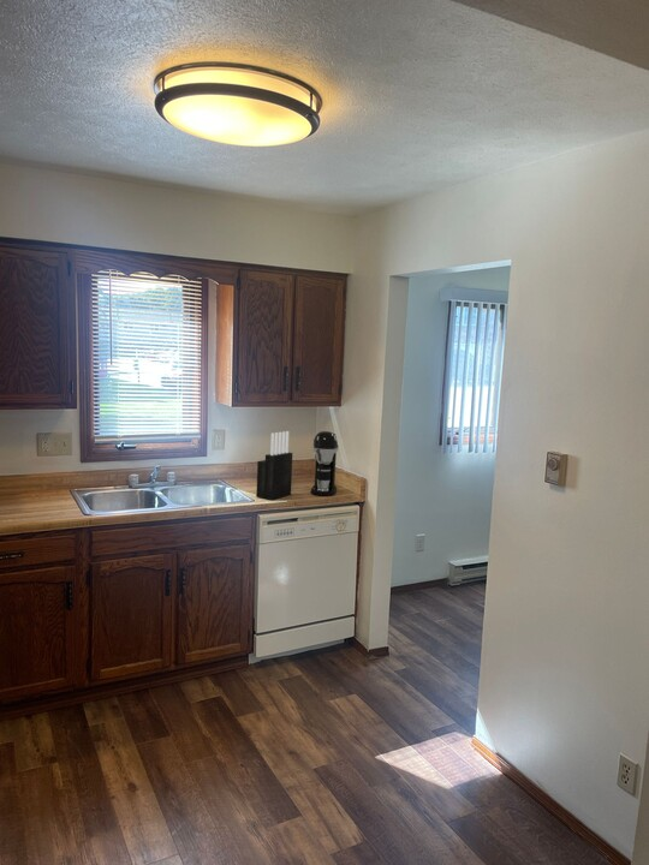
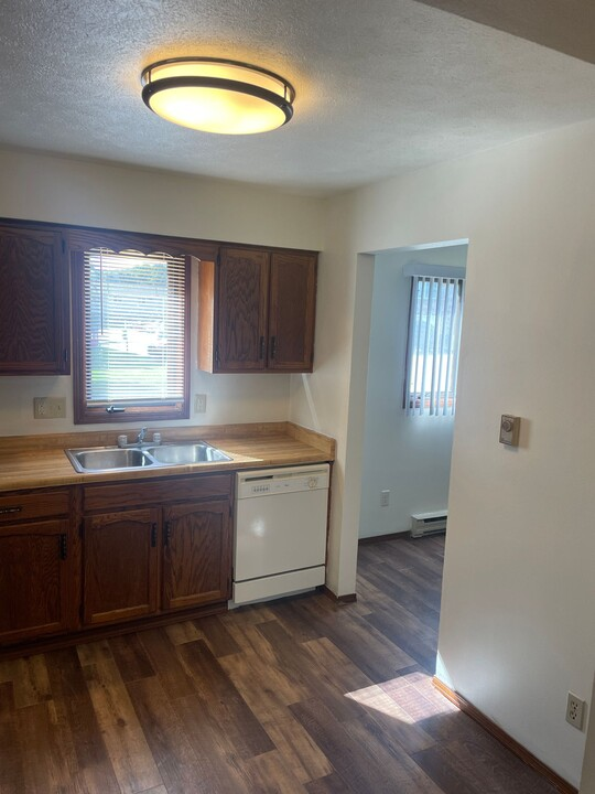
- coffee maker (324, 460)
- knife block (273, 463)
